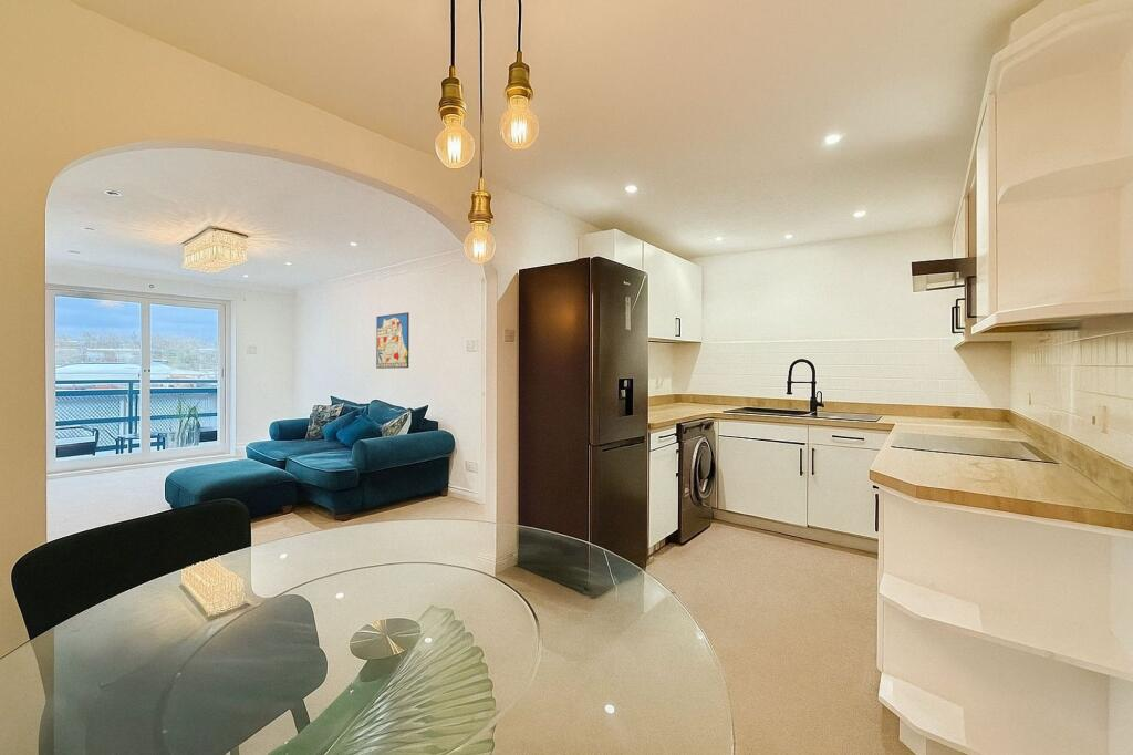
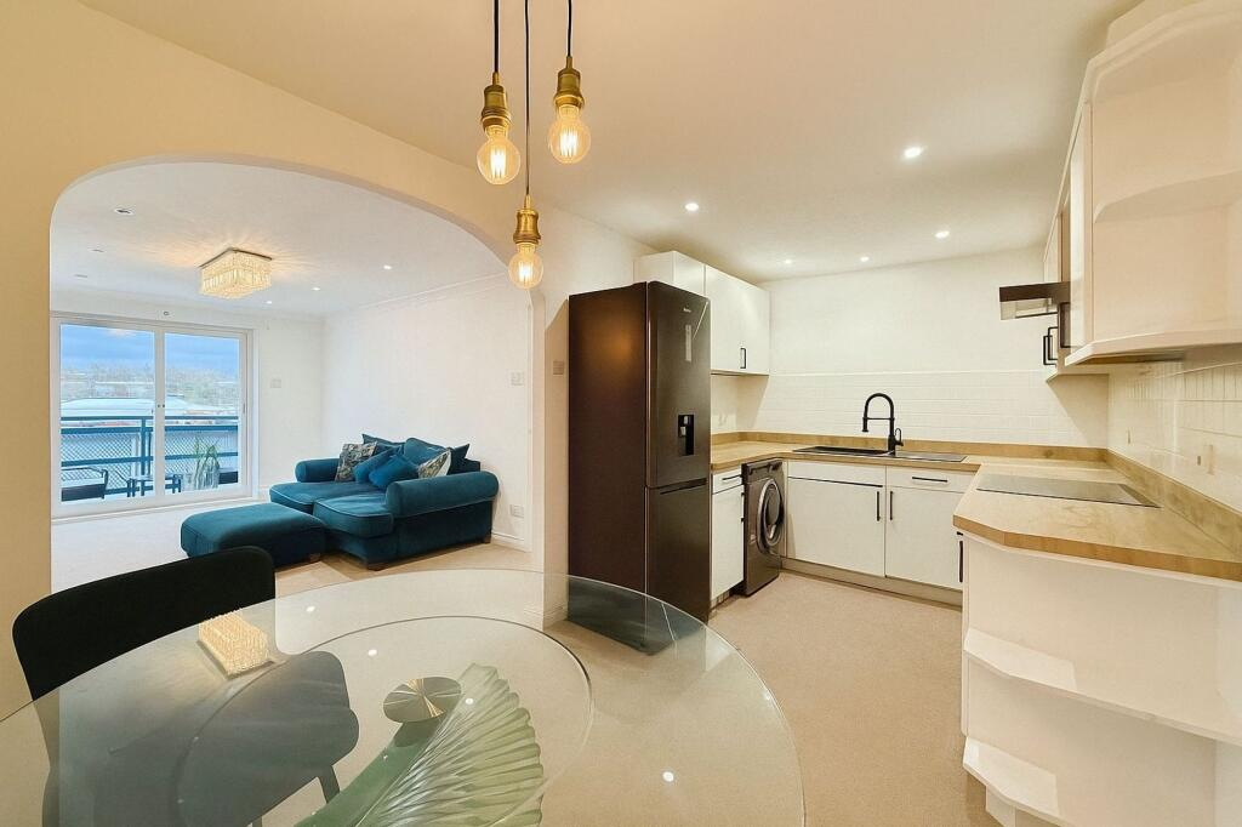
- wall art (392, 341)
